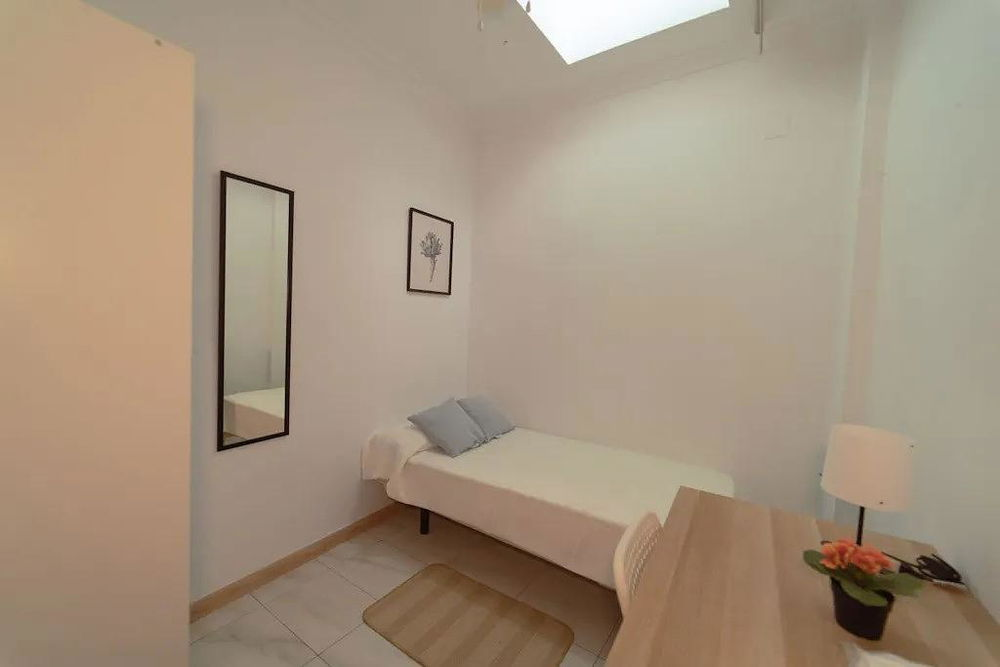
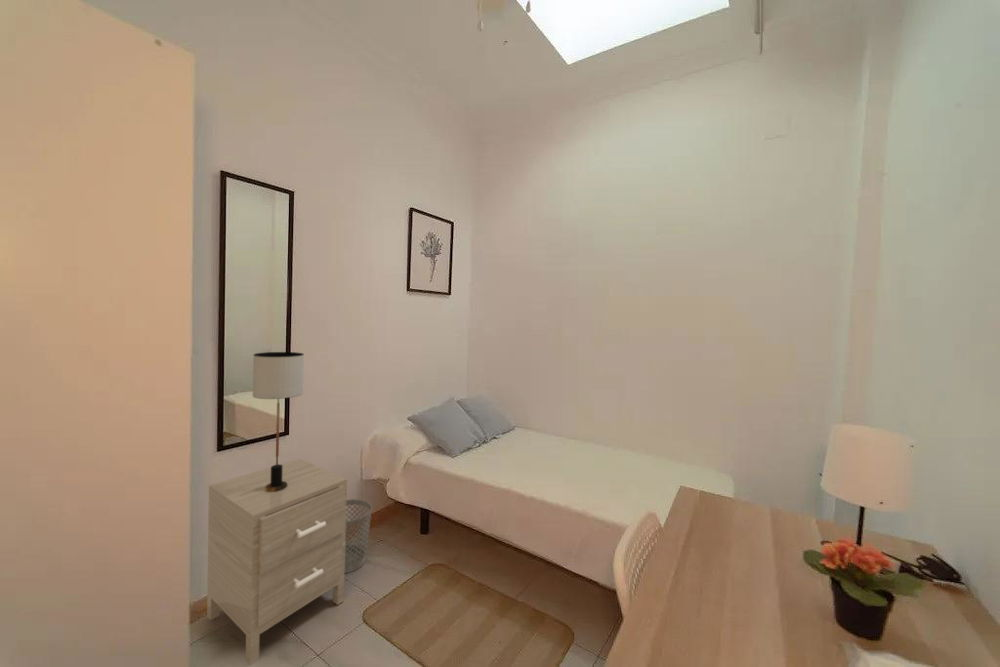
+ table lamp (277, 420)
+ wastebasket (347, 536)
+ nightstand (282, 548)
